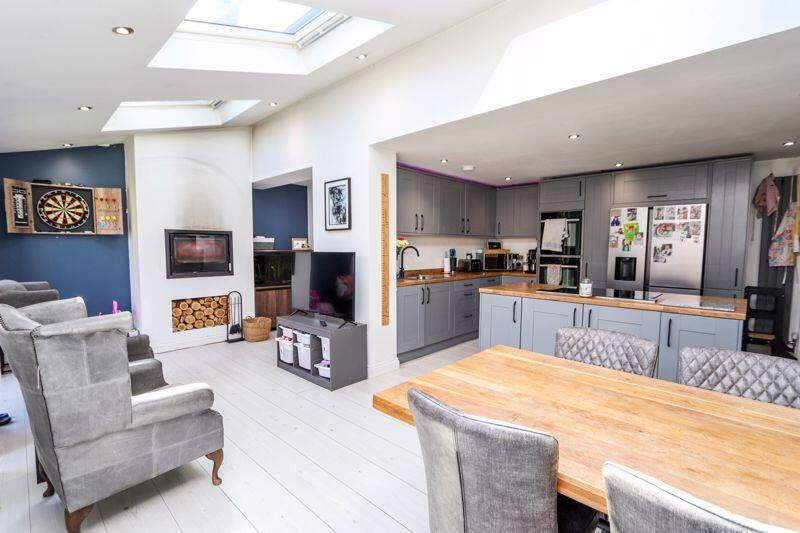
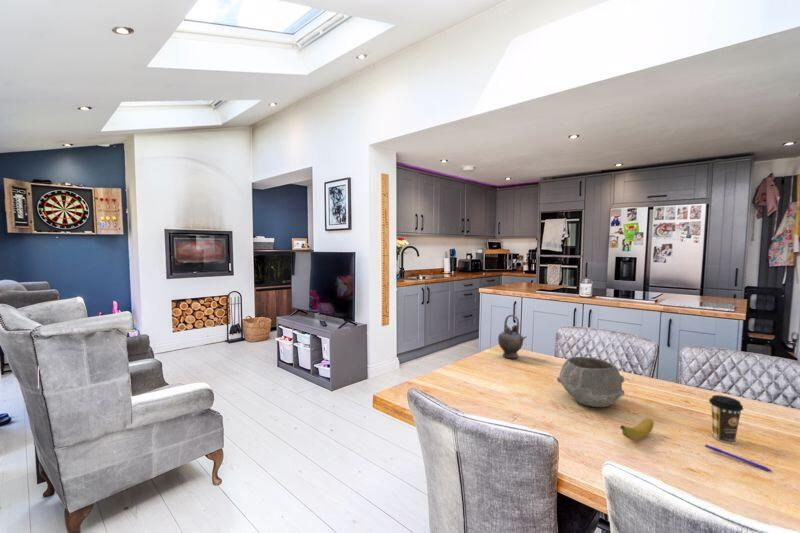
+ banana (637, 428)
+ teapot (513, 336)
+ pen (737, 457)
+ coffee cup (724, 419)
+ bowl (590, 381)
